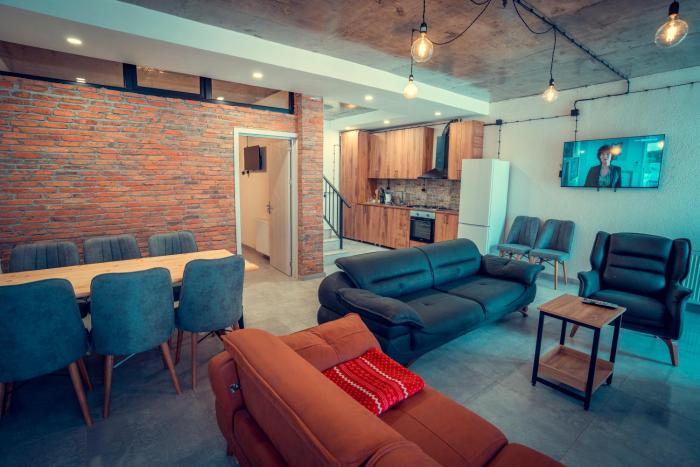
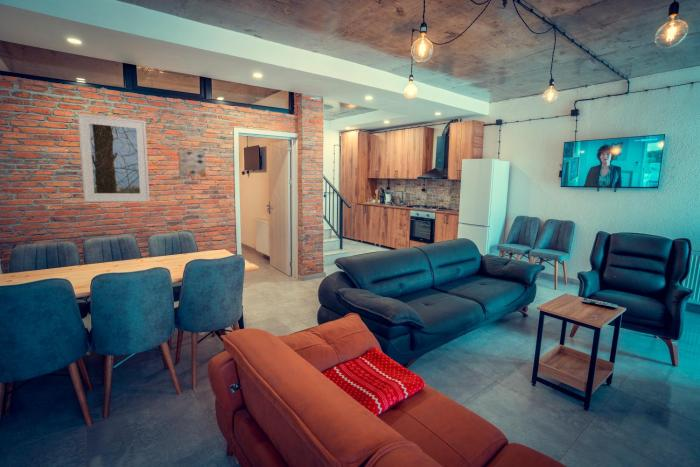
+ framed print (115, 160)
+ wall art (192, 164)
